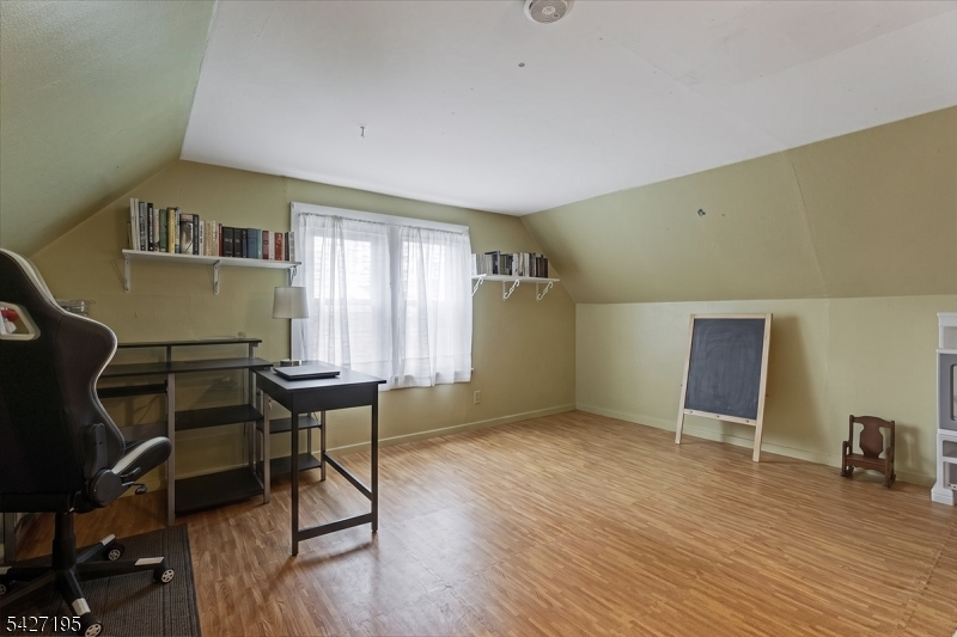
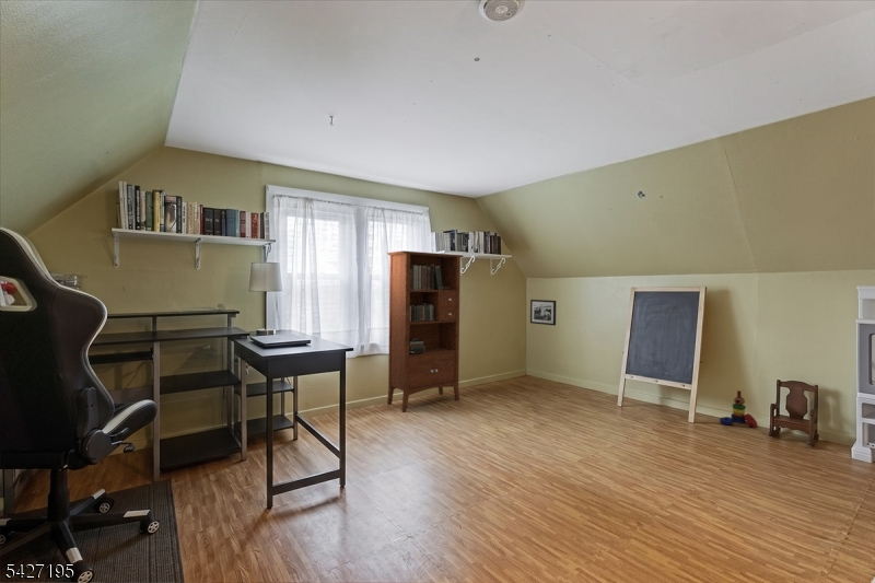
+ stacking toy (738, 408)
+ picture frame (542, 312)
+ bookcase (425, 328)
